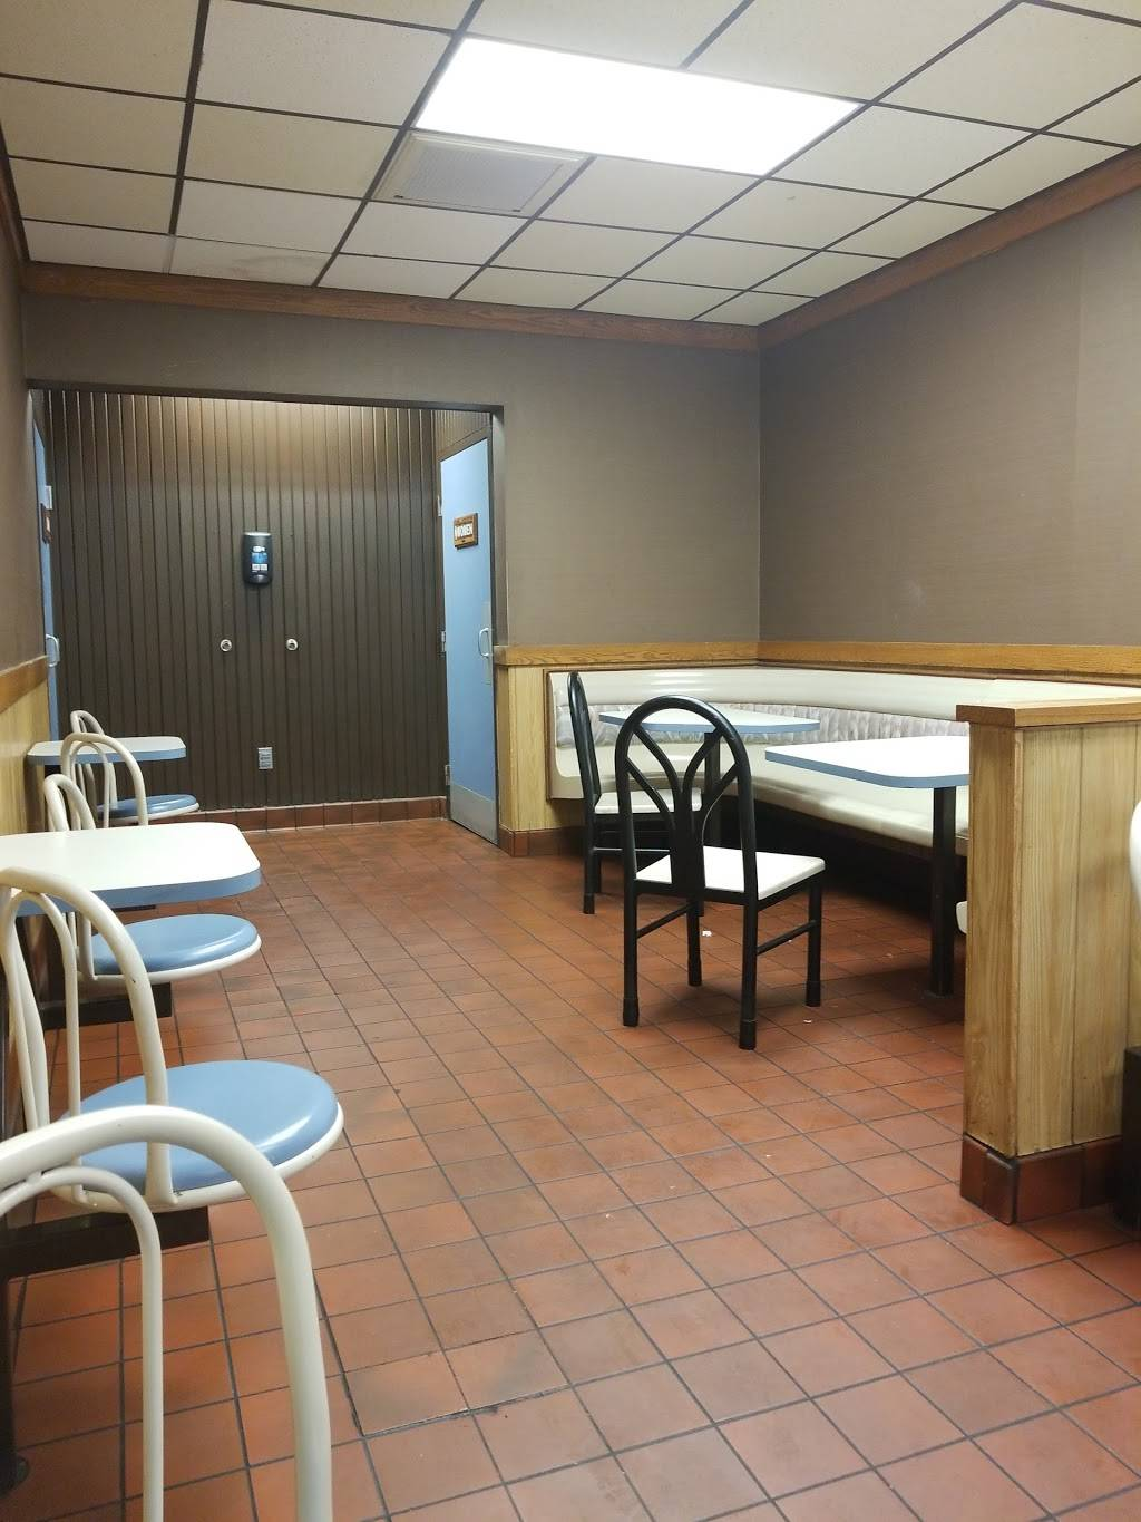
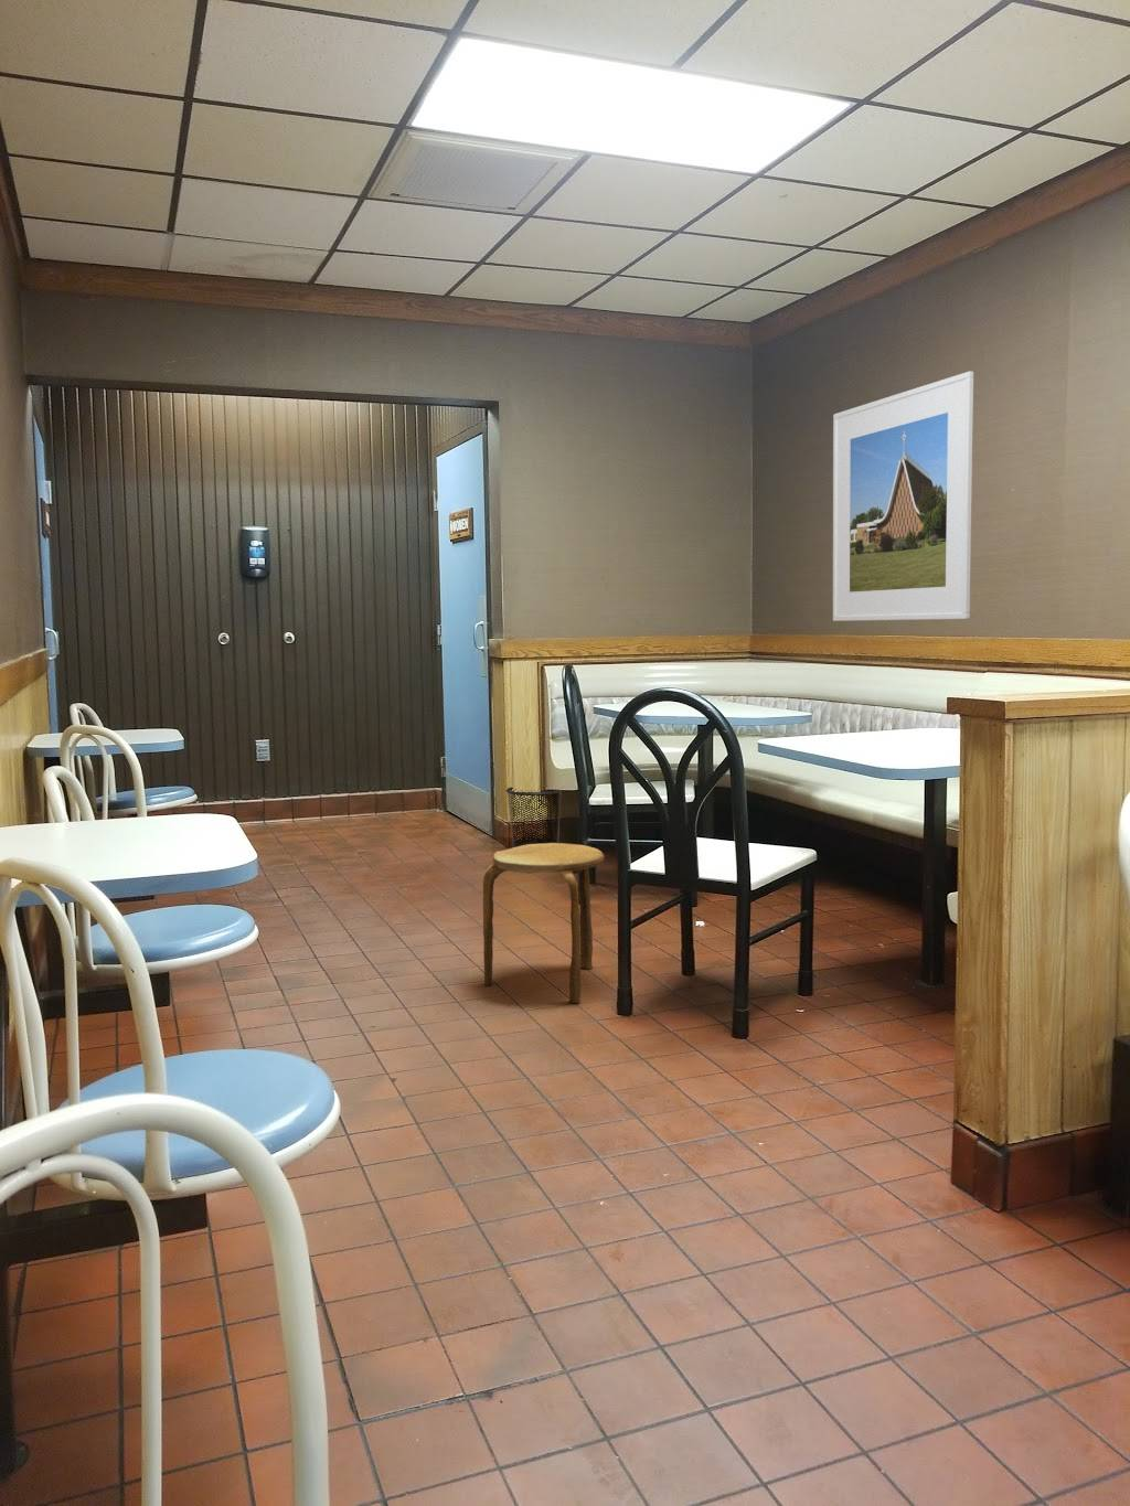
+ waste bin (534, 819)
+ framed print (896, 509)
+ stool (571, 917)
